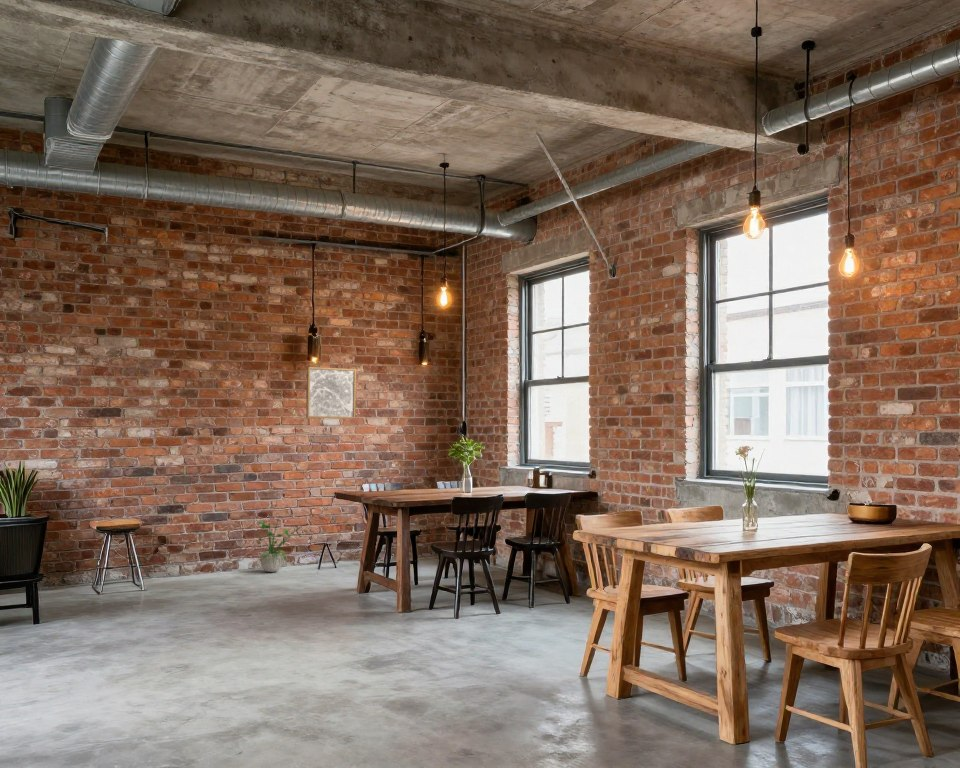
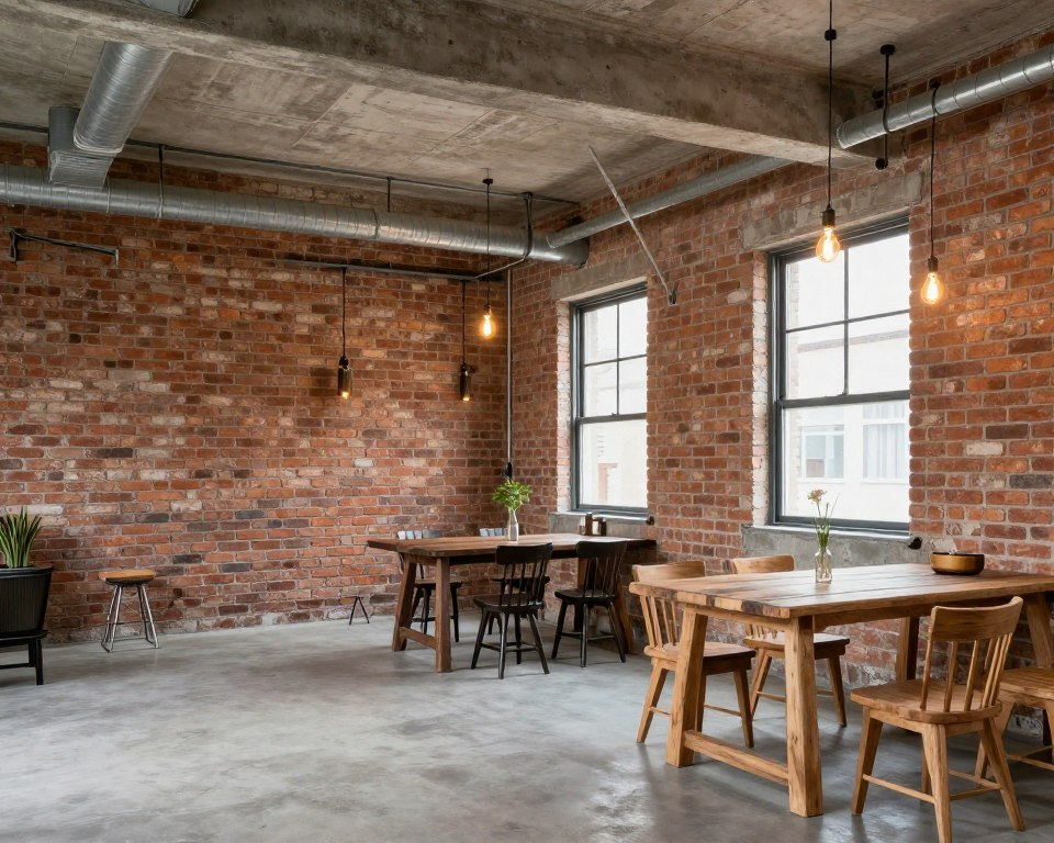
- potted plant (281, 539)
- wall art (331, 393)
